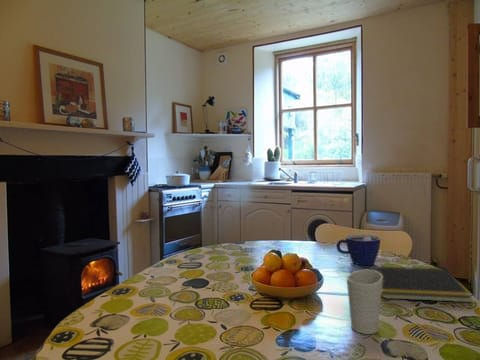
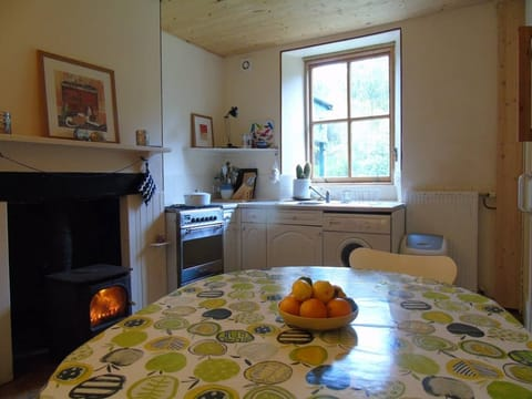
- notepad (416, 282)
- cup (357, 249)
- cup (364, 300)
